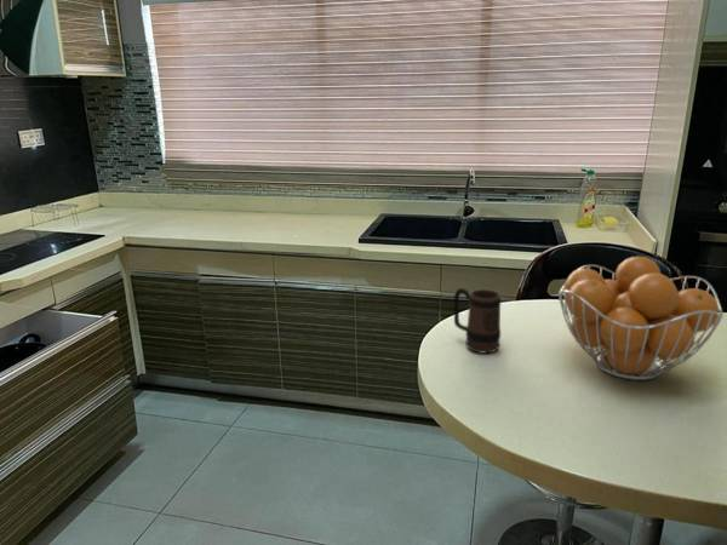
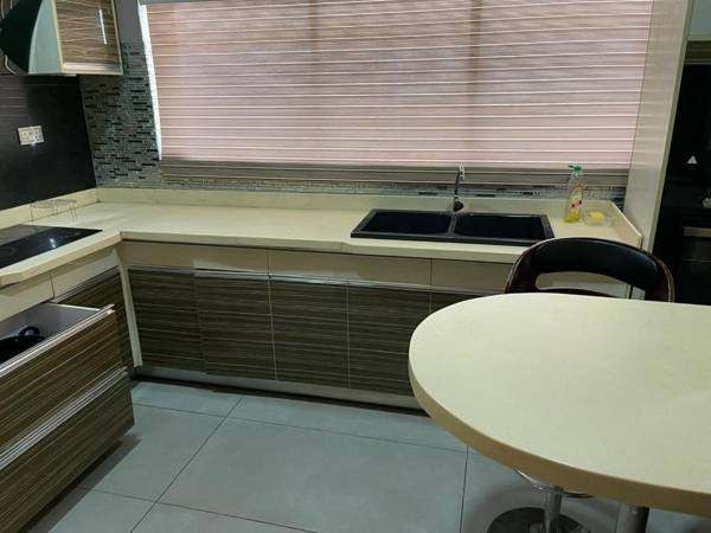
- fruit basket (634, 316)
- mug (476, 317)
